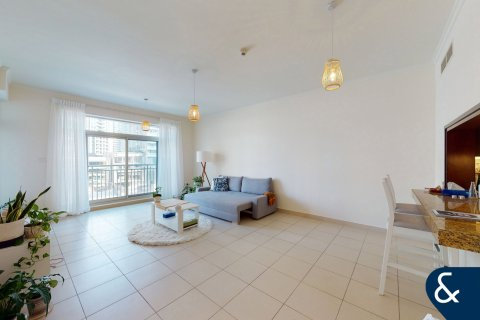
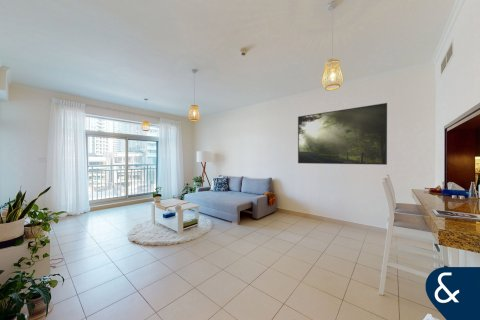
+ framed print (336, 137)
